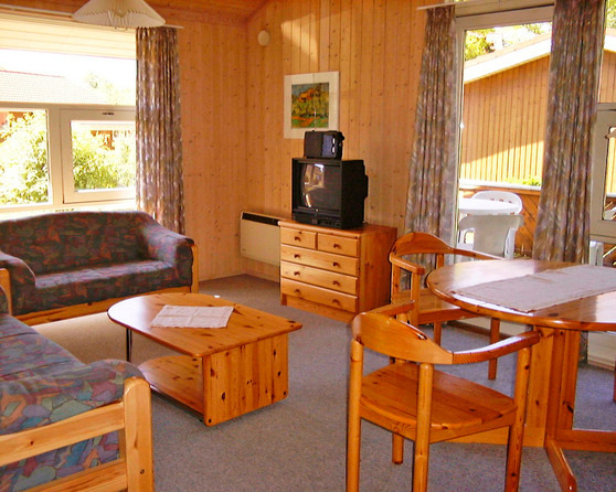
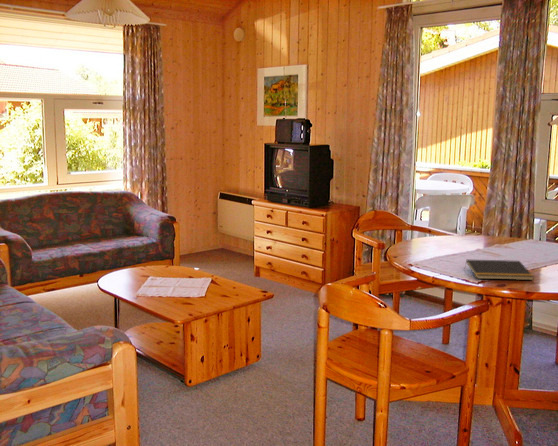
+ notepad (498, 269)
